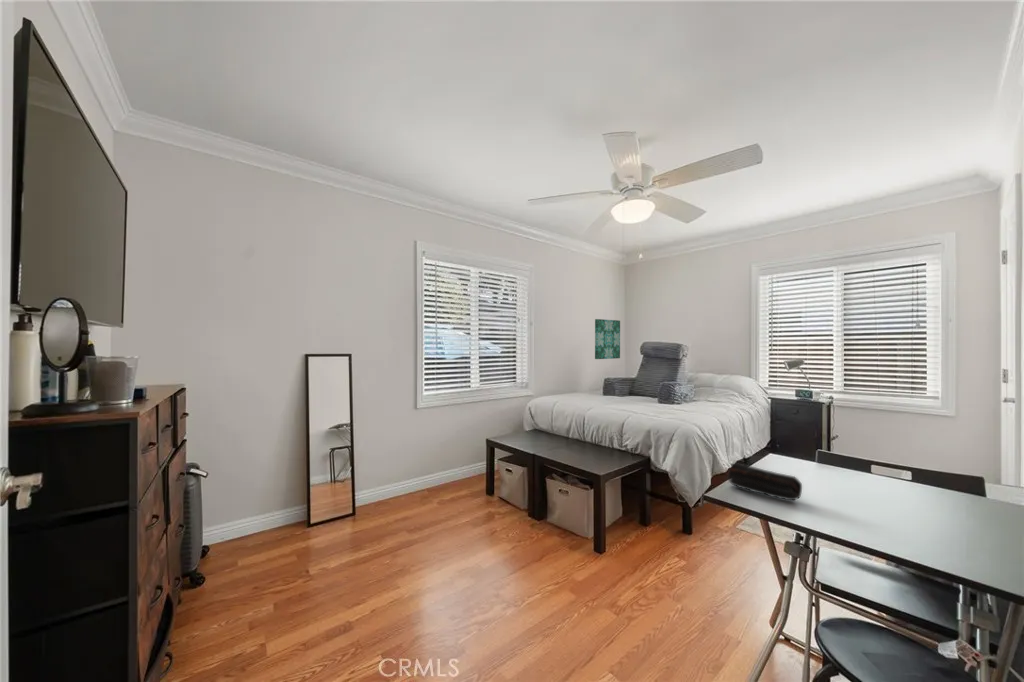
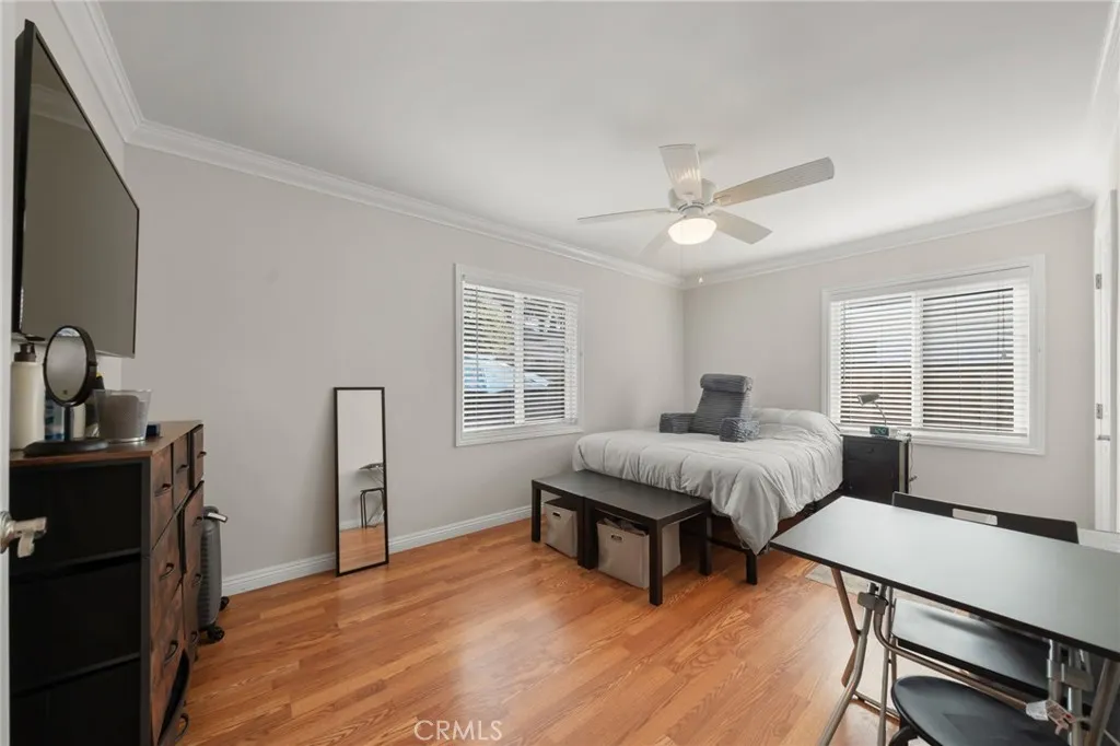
- pencil case (761, 479)
- wall art (607, 339)
